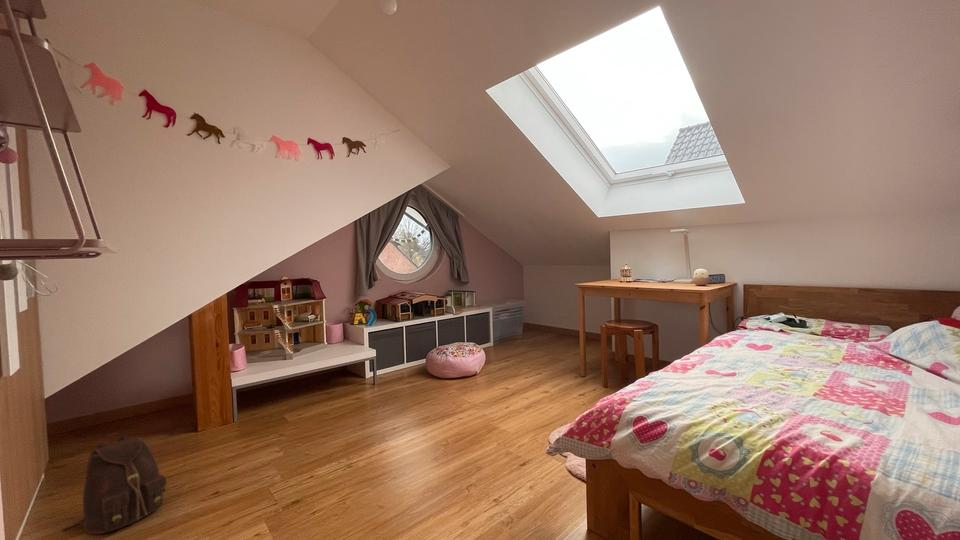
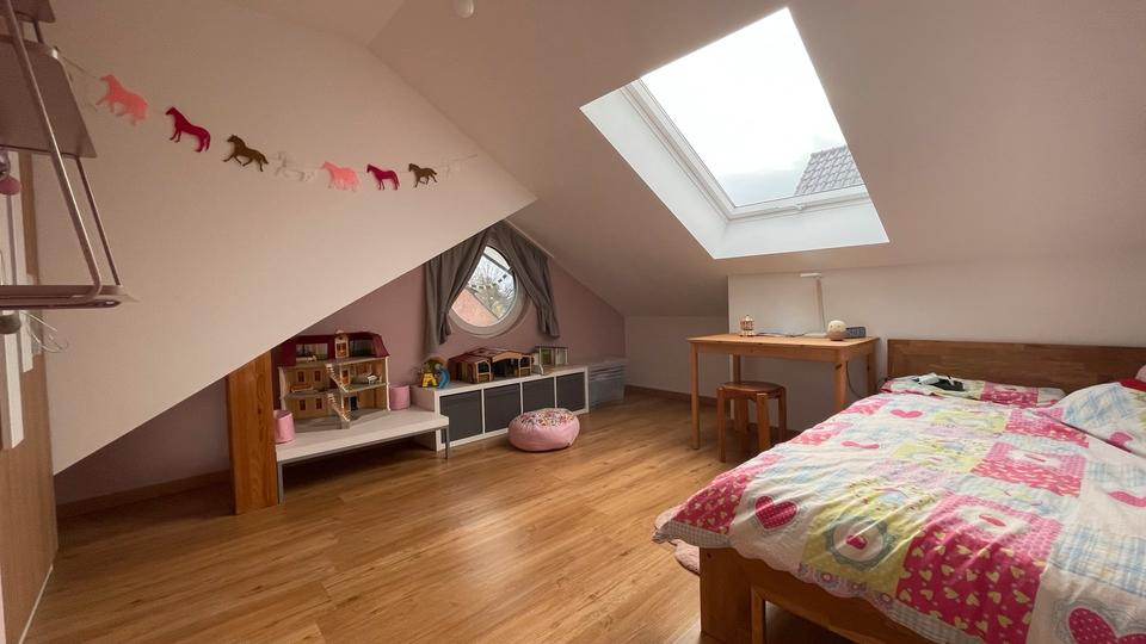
- backpack (122, 475)
